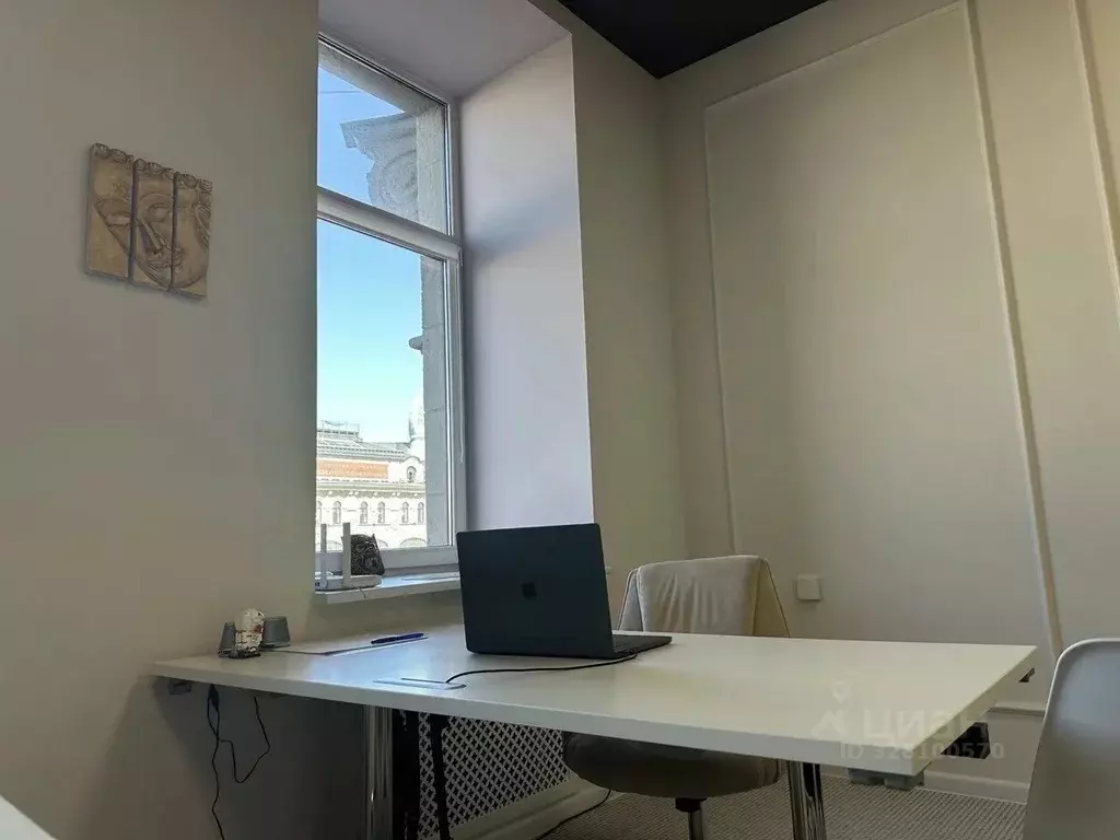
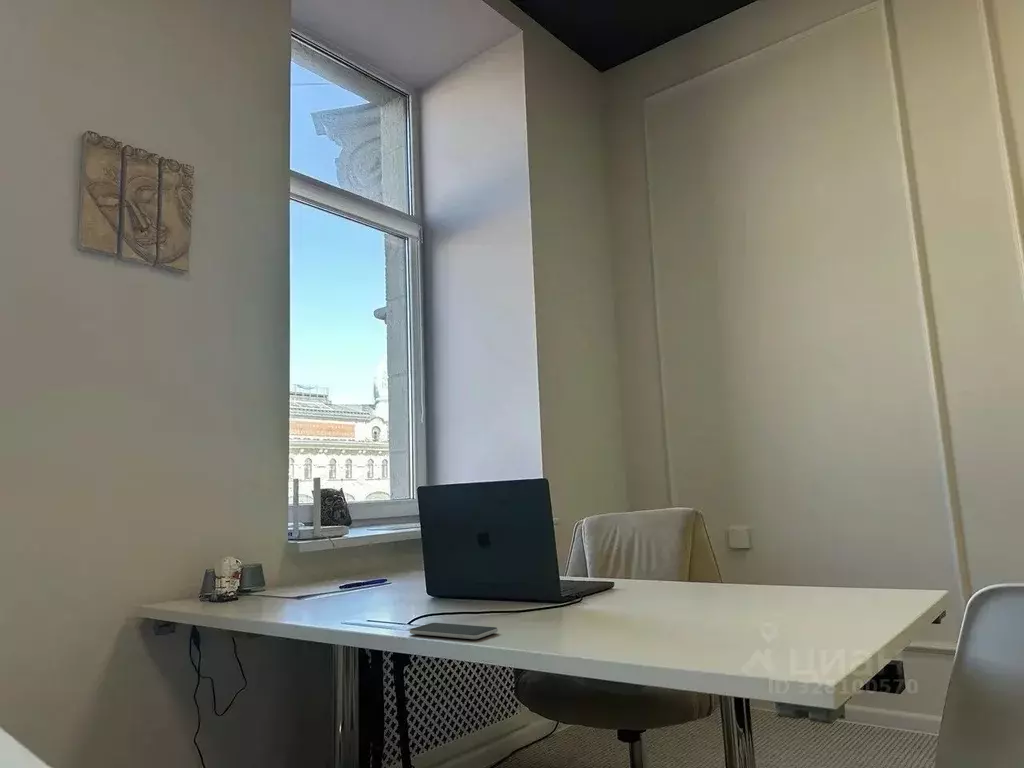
+ smartphone (453, 630)
